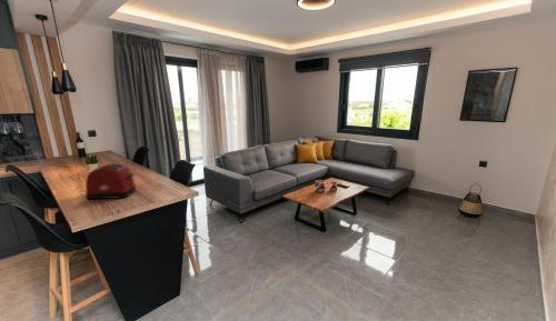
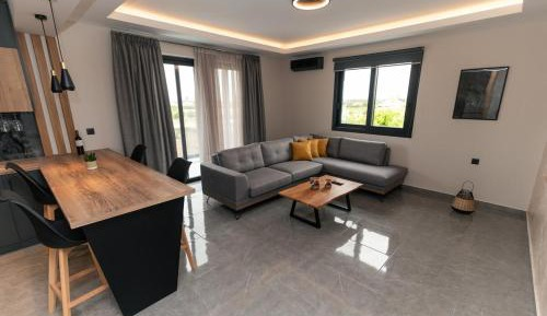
- toaster (111, 180)
